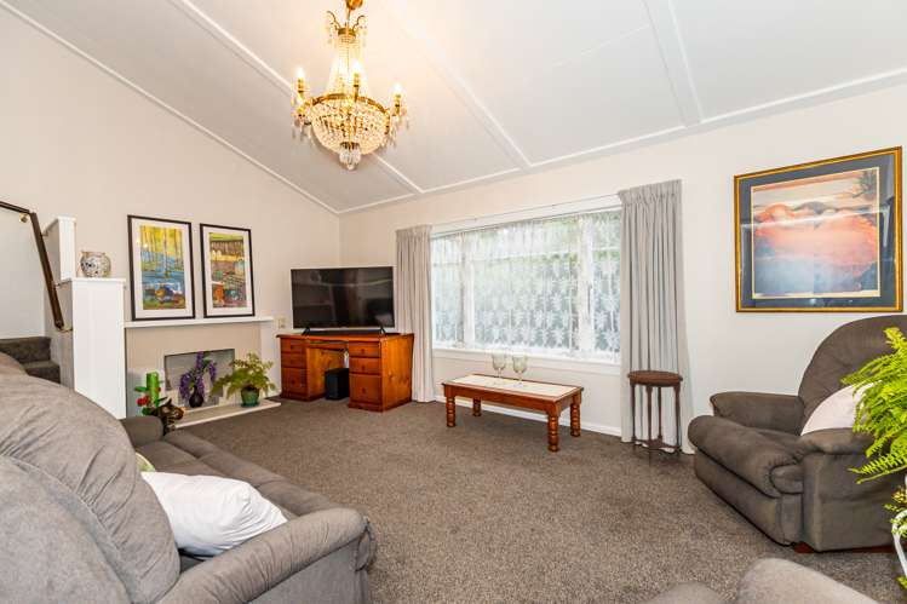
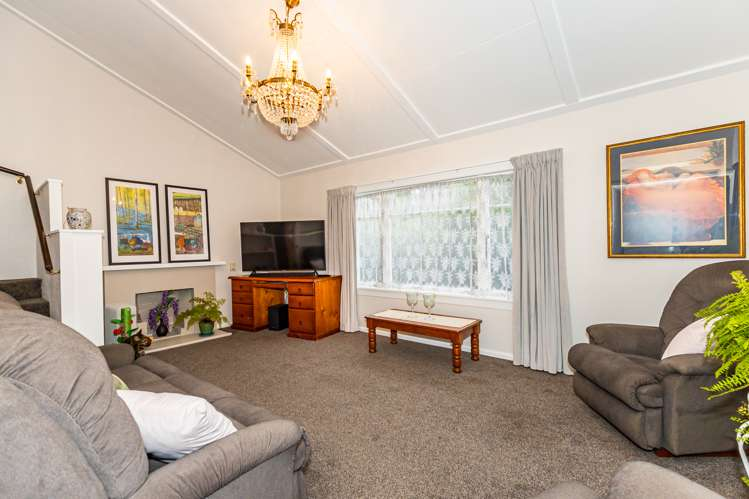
- side table (650, 415)
